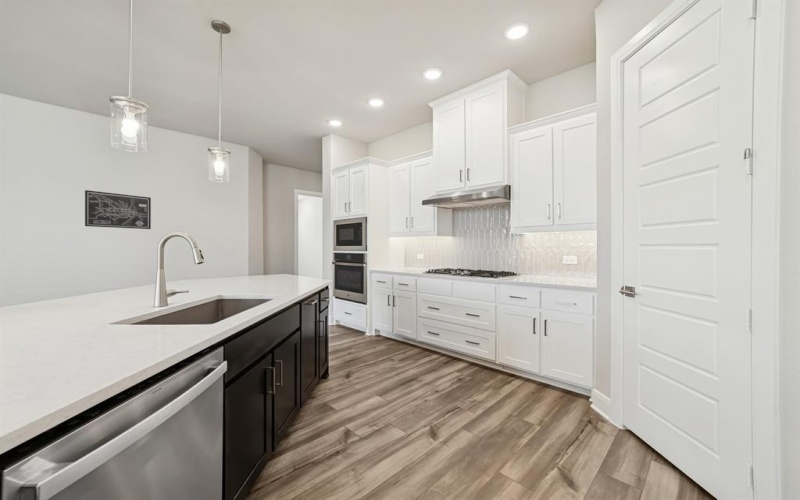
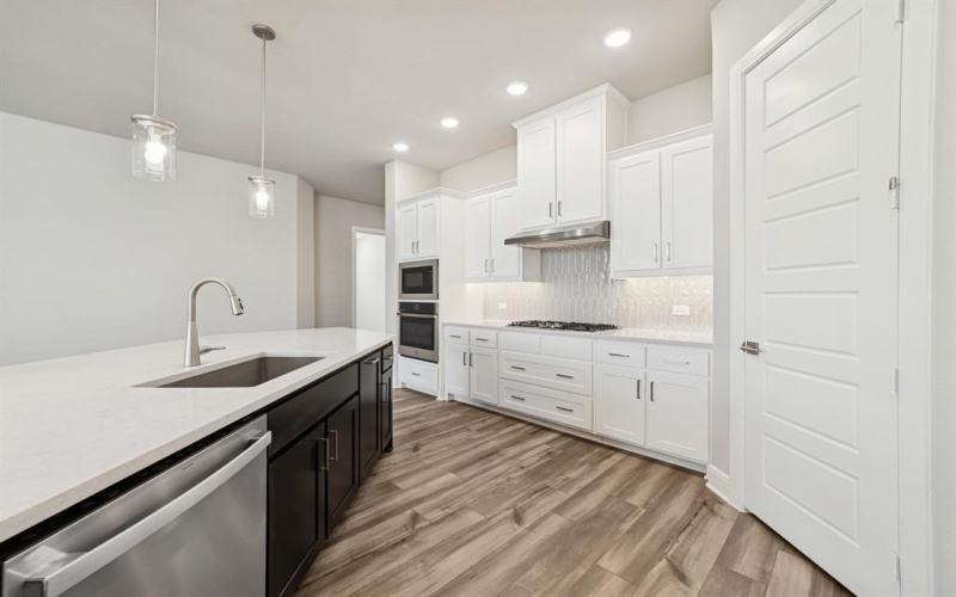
- wall art (119, 211)
